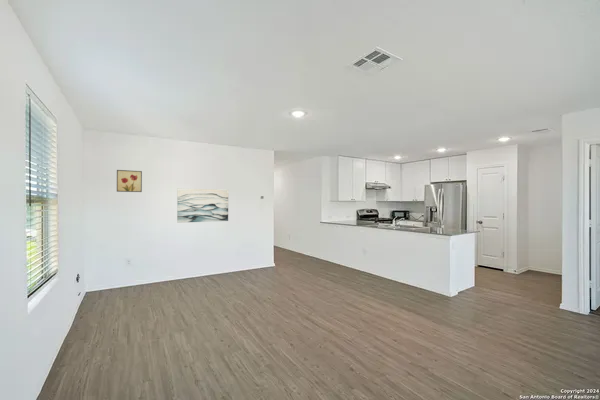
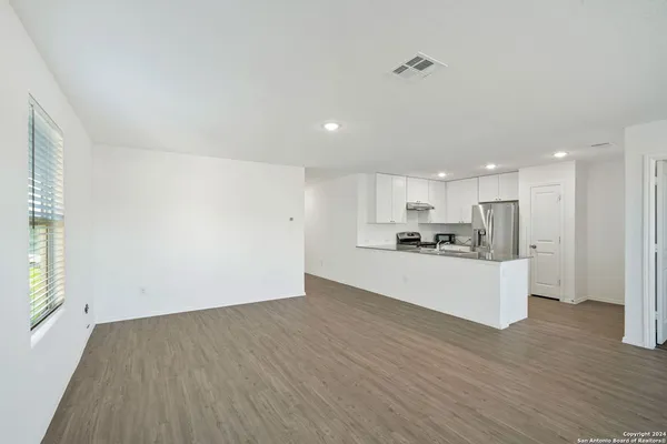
- wall art (129, 181)
- wall art (203, 205)
